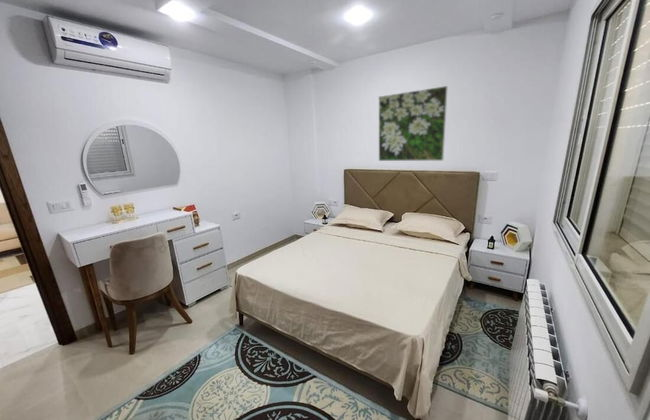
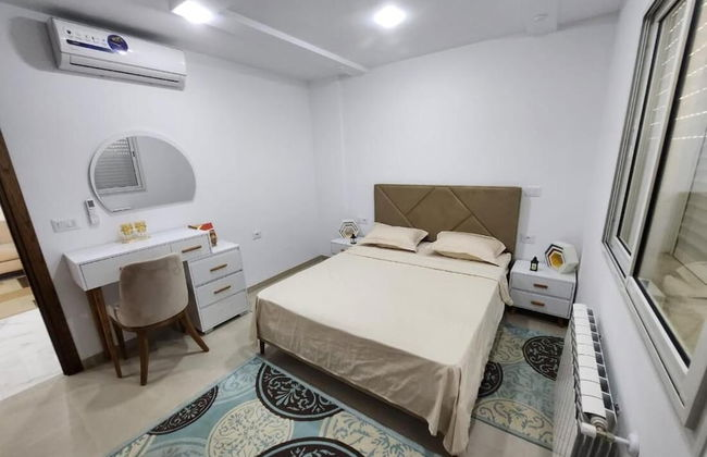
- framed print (409, 127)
